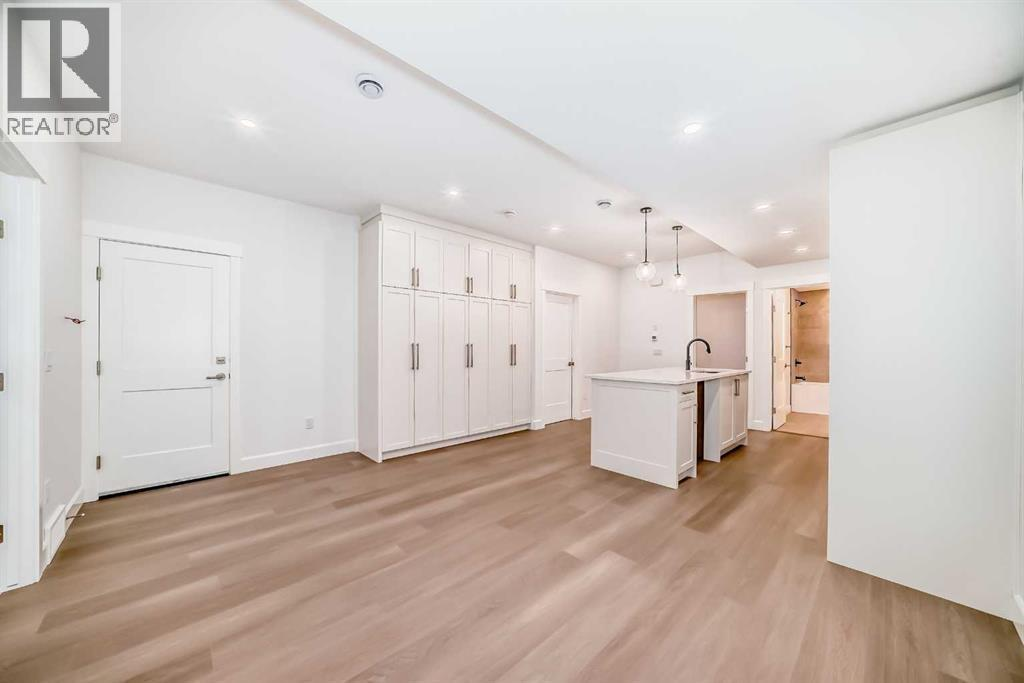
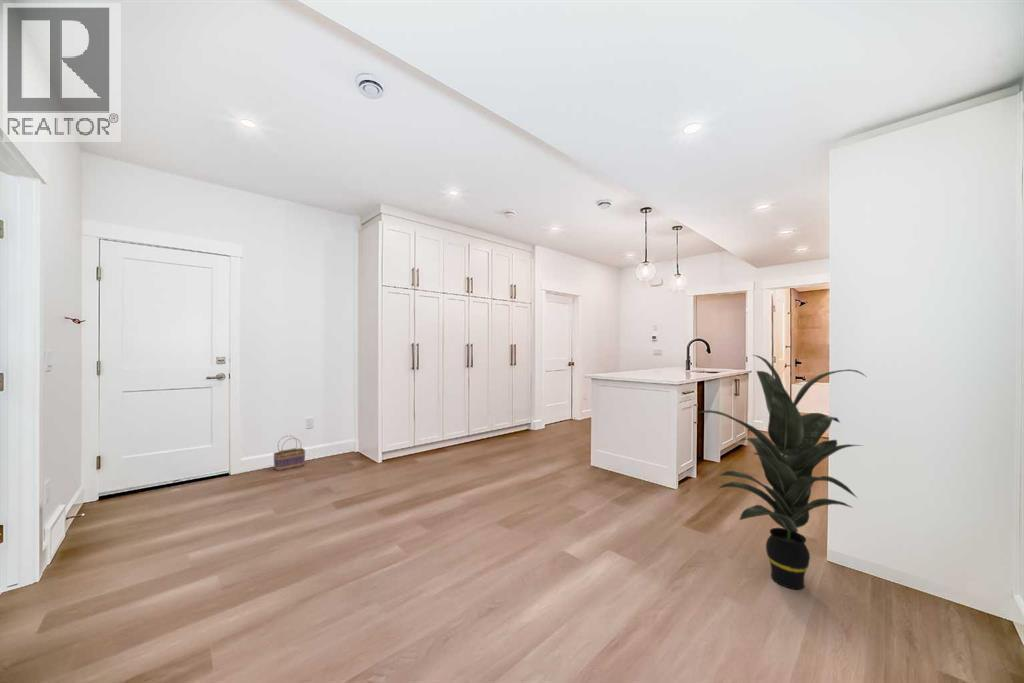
+ indoor plant (779, 465)
+ basket (289, 451)
